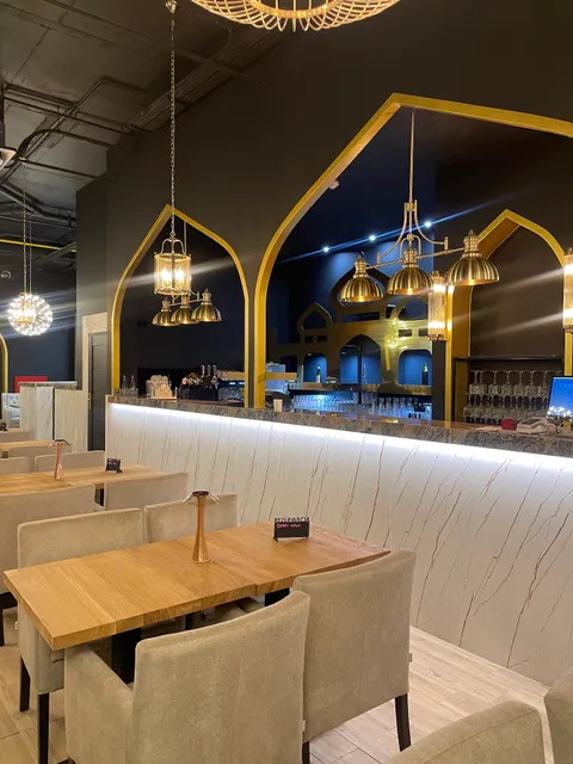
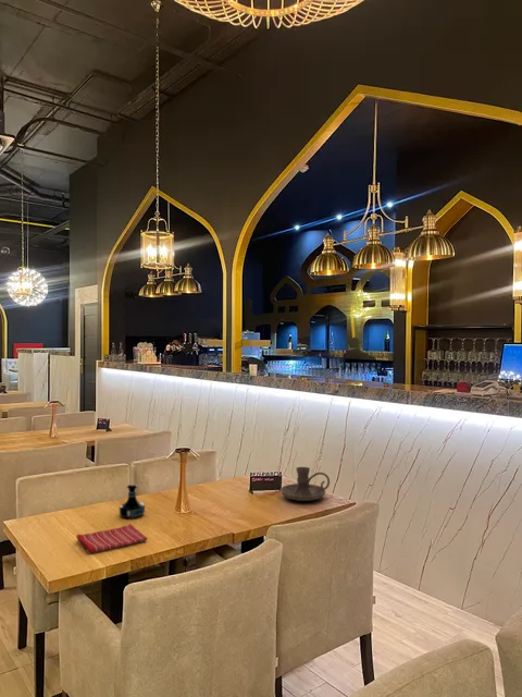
+ dish towel (111, 537)
+ tequila bottle (132, 499)
+ candle holder (307, 481)
